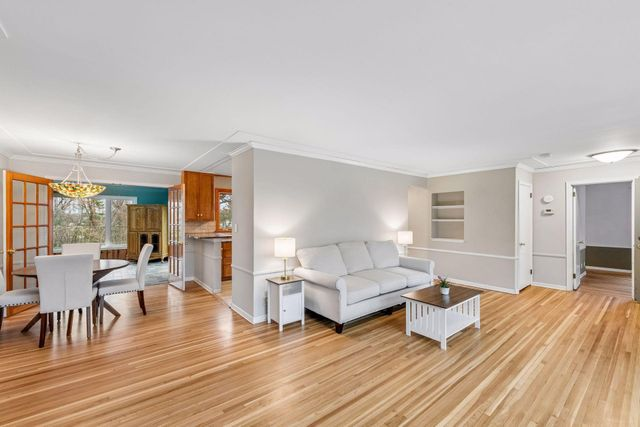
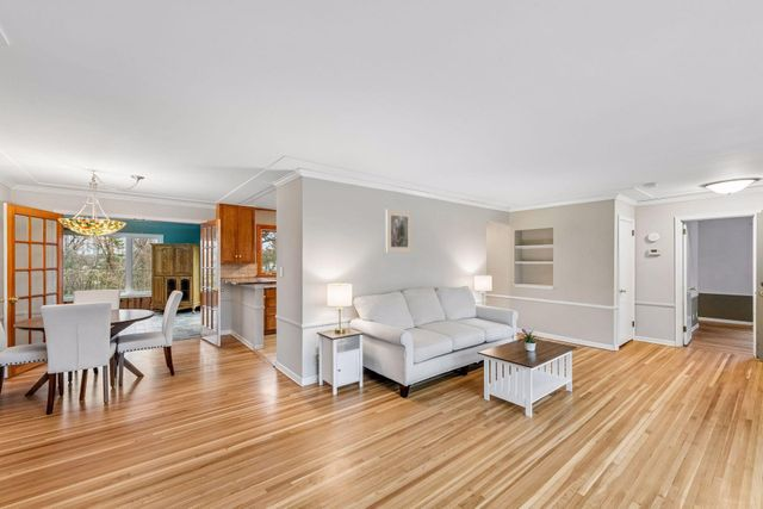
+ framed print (399, 231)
